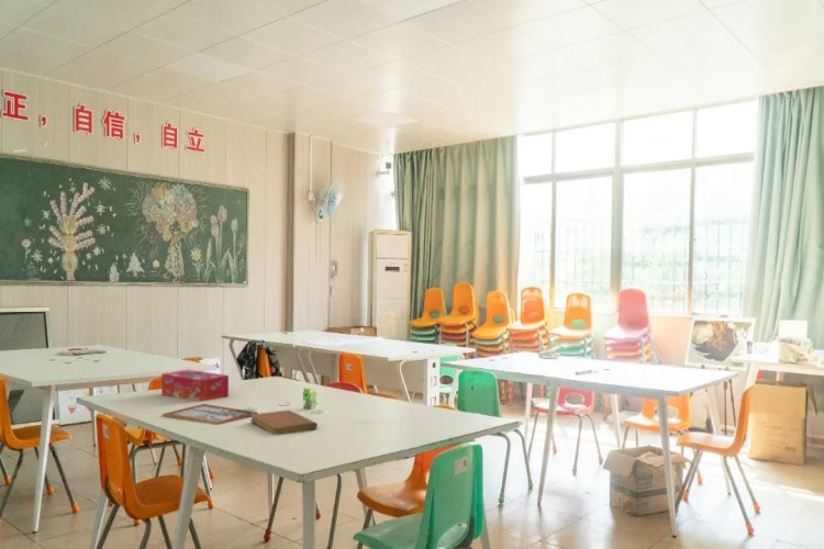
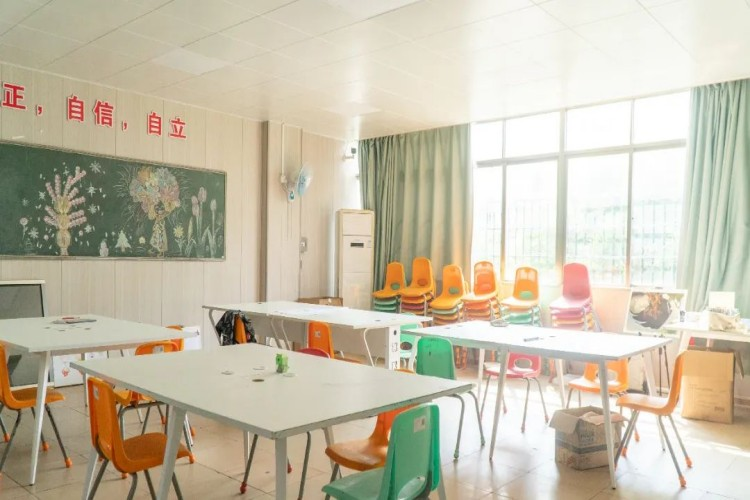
- tissue box (194, 384)
- notebook (282, 422)
- picture frame (210, 414)
